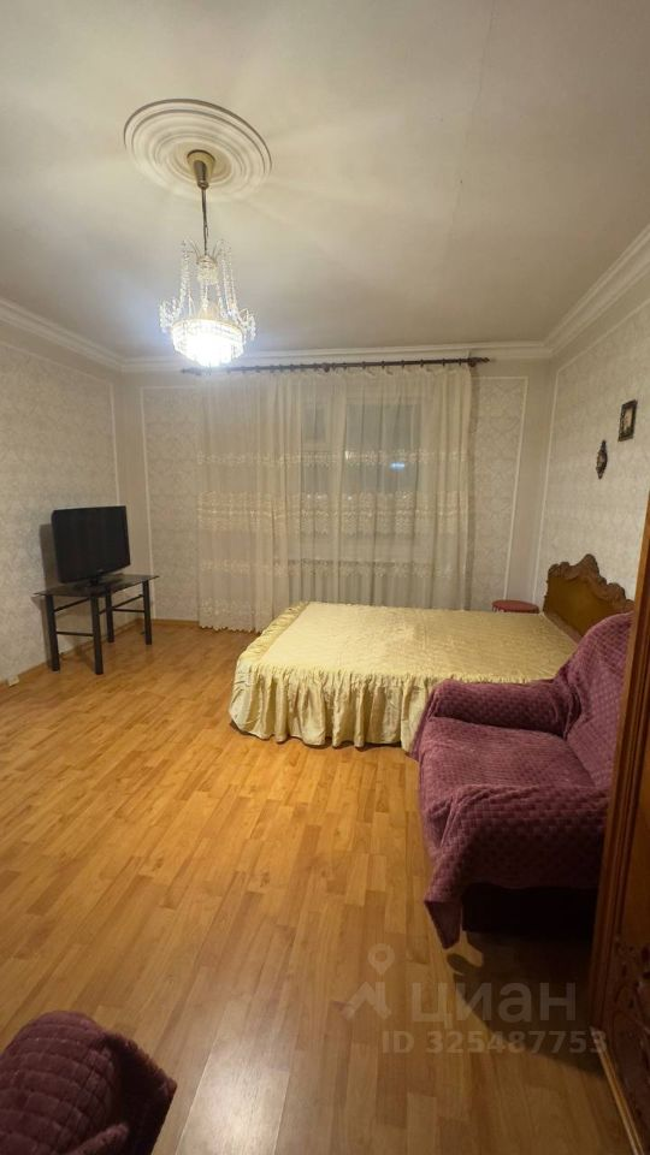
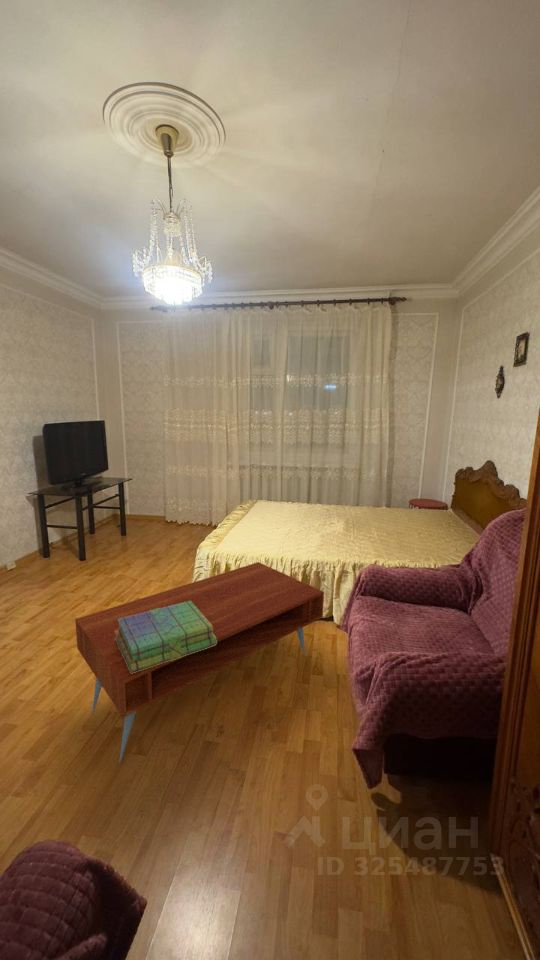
+ stack of books (164, 632)
+ coffee table (212, 646)
